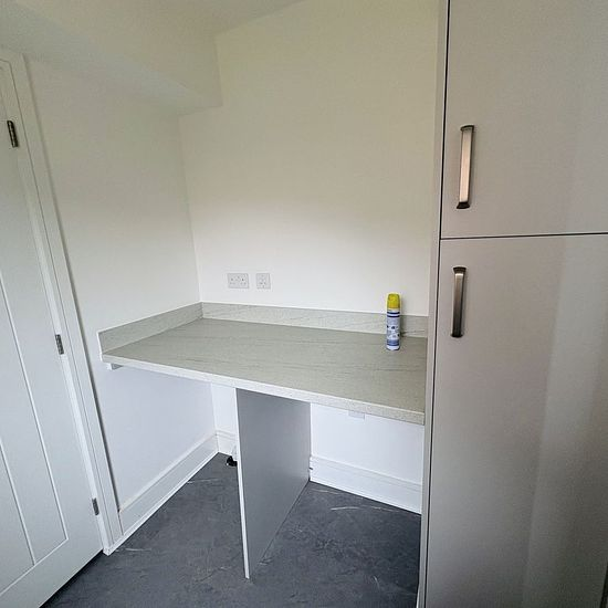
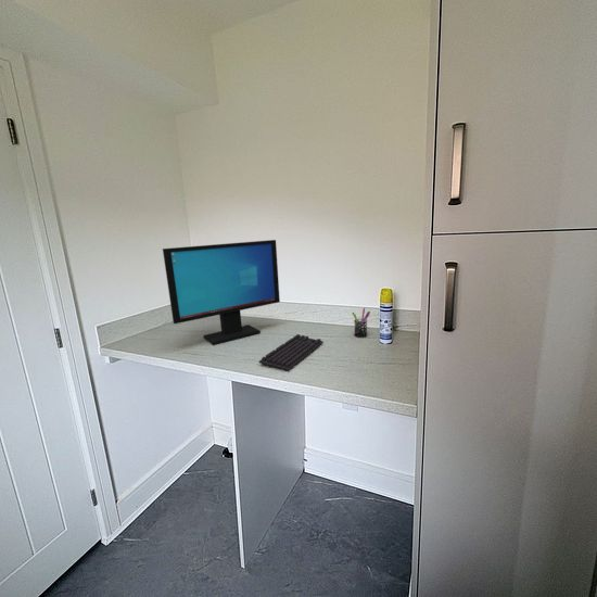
+ computer monitor (227, 291)
+ keyboard (293, 350)
+ pen holder (359, 321)
